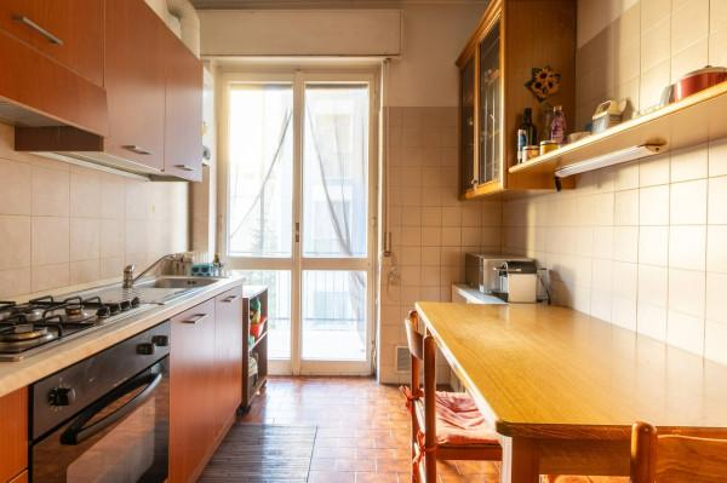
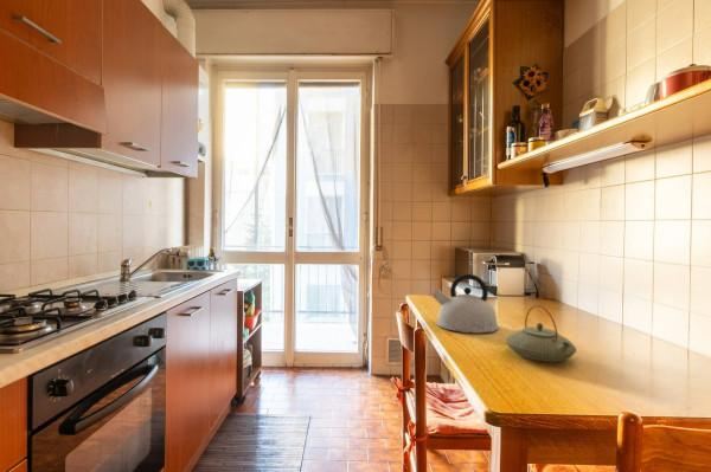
+ teapot (542, 331)
+ kettle (463, 299)
